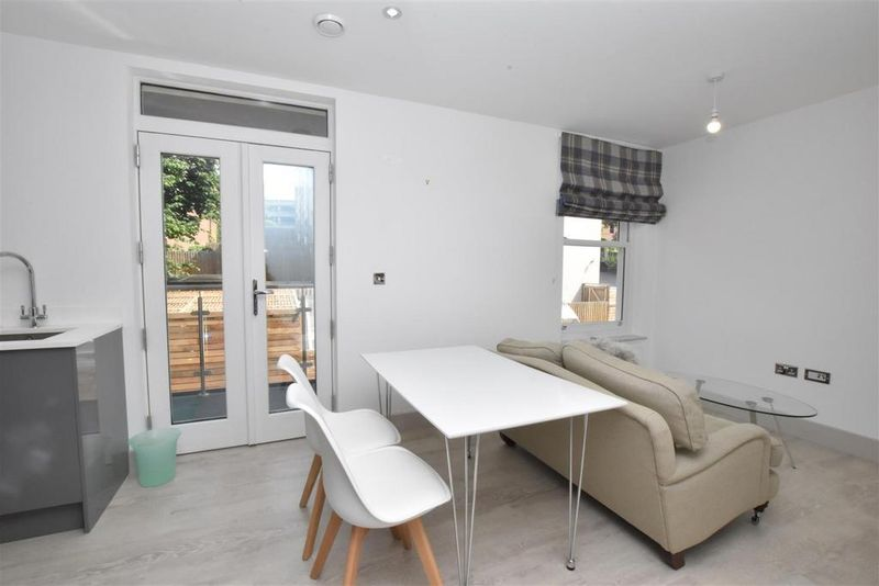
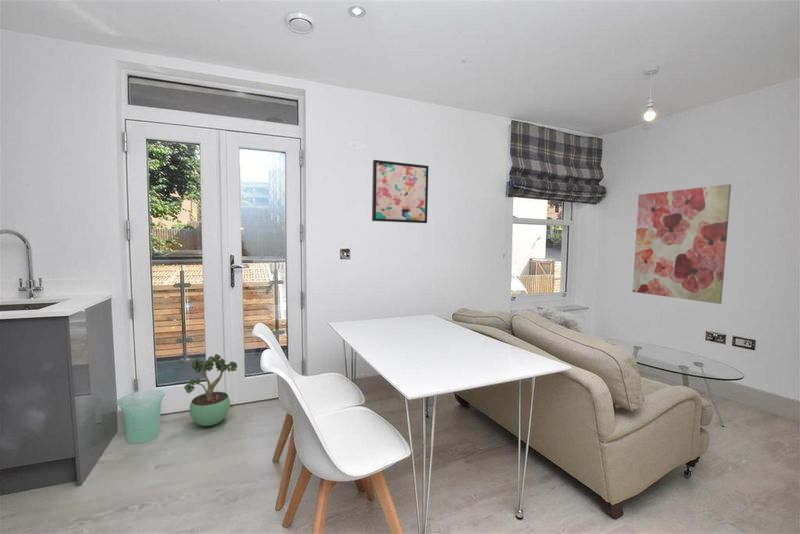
+ potted plant (212, 388)
+ wall art (676, 244)
+ wall art (400, 192)
